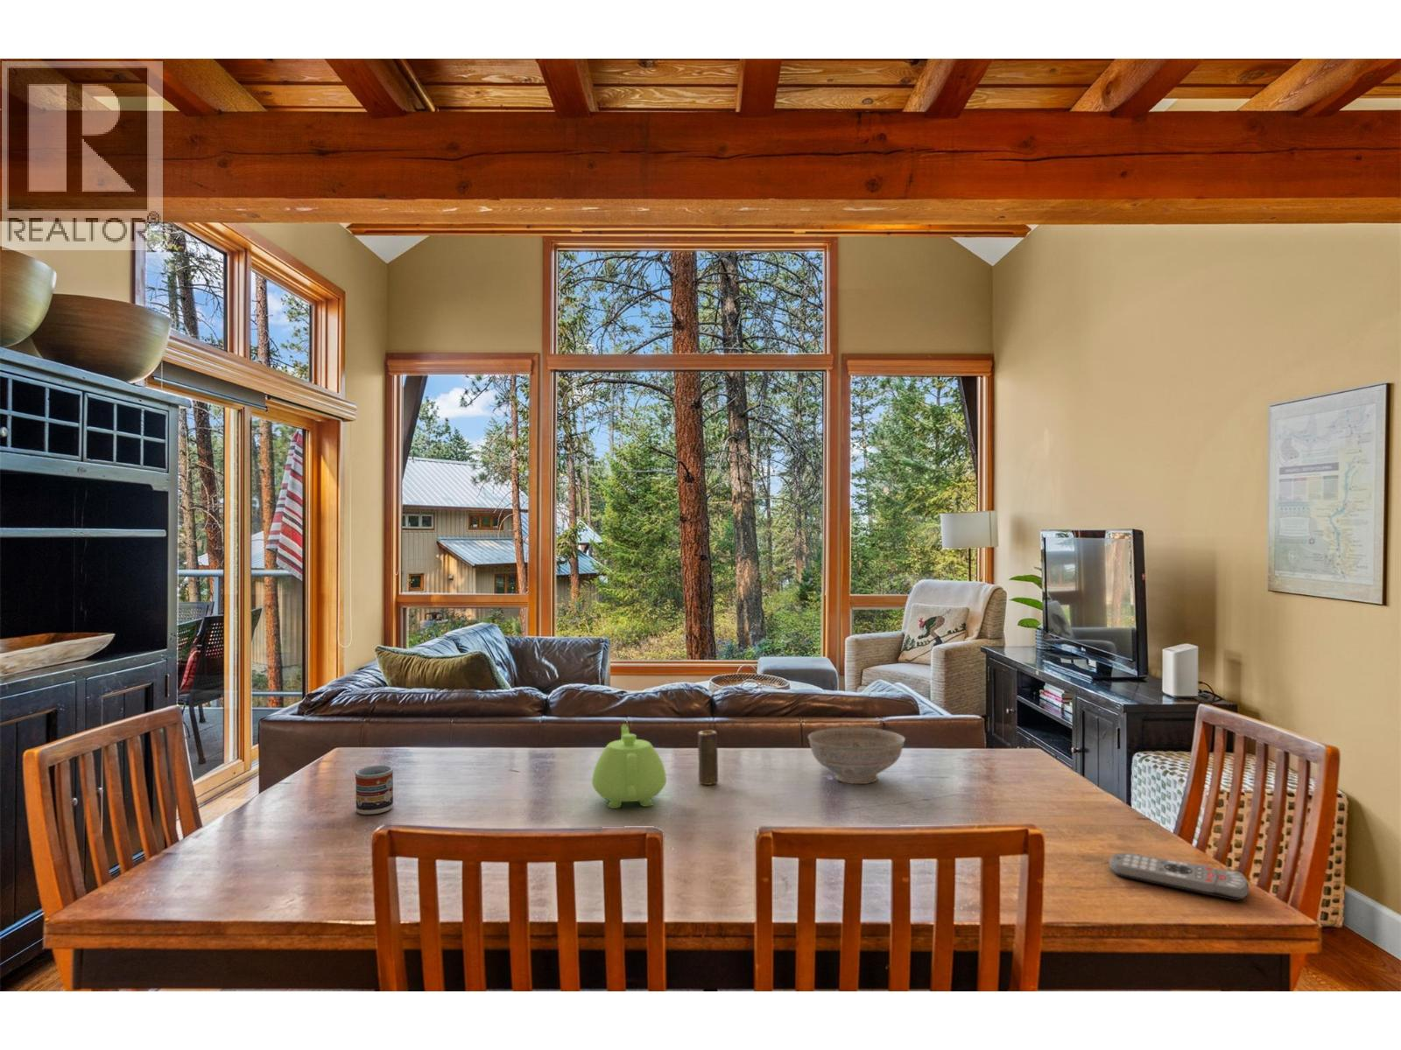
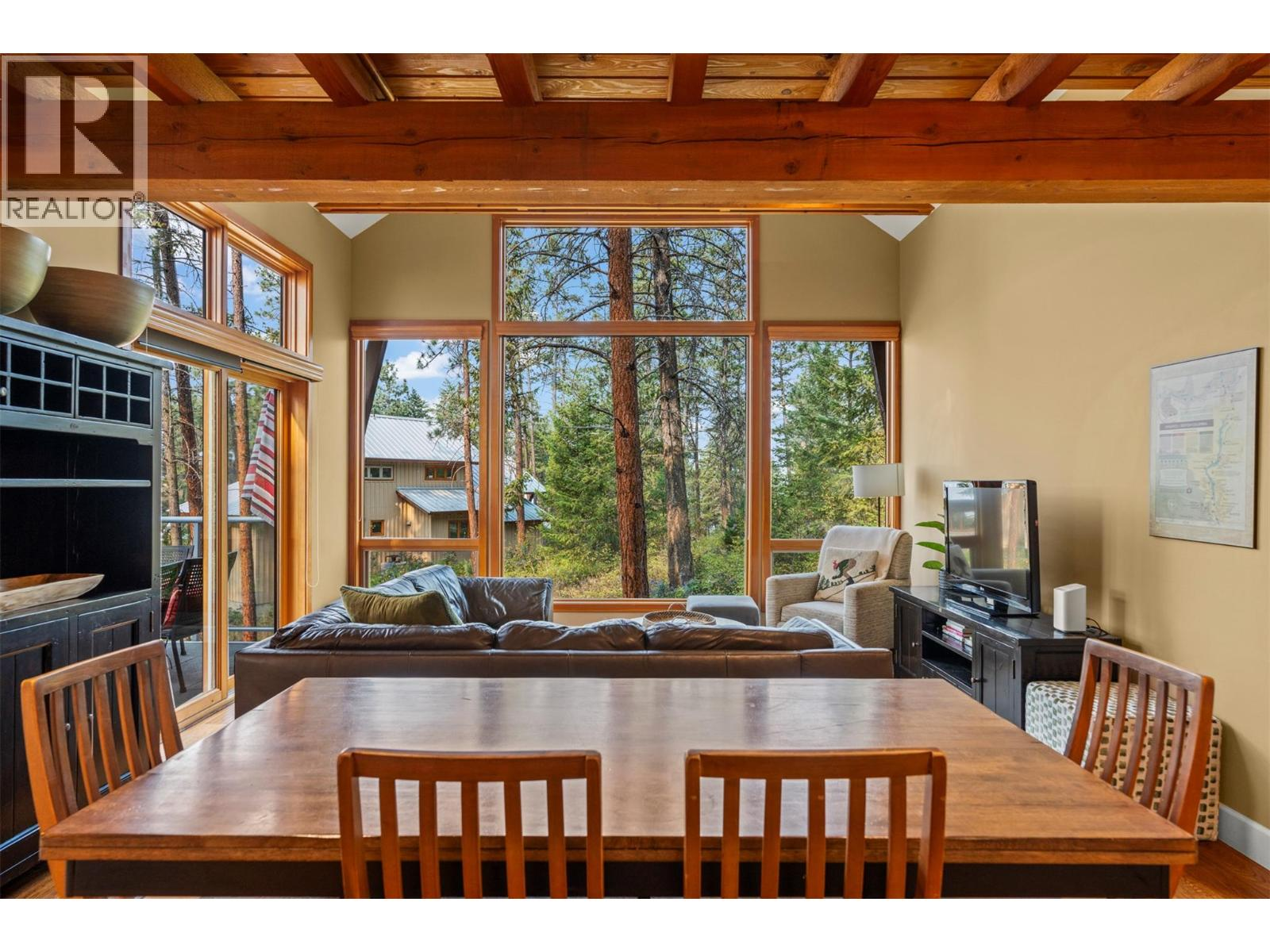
- teapot (629, 765)
- remote control (1176, 875)
- decorative bowl (855, 757)
- candle (707, 757)
- cup (377, 786)
